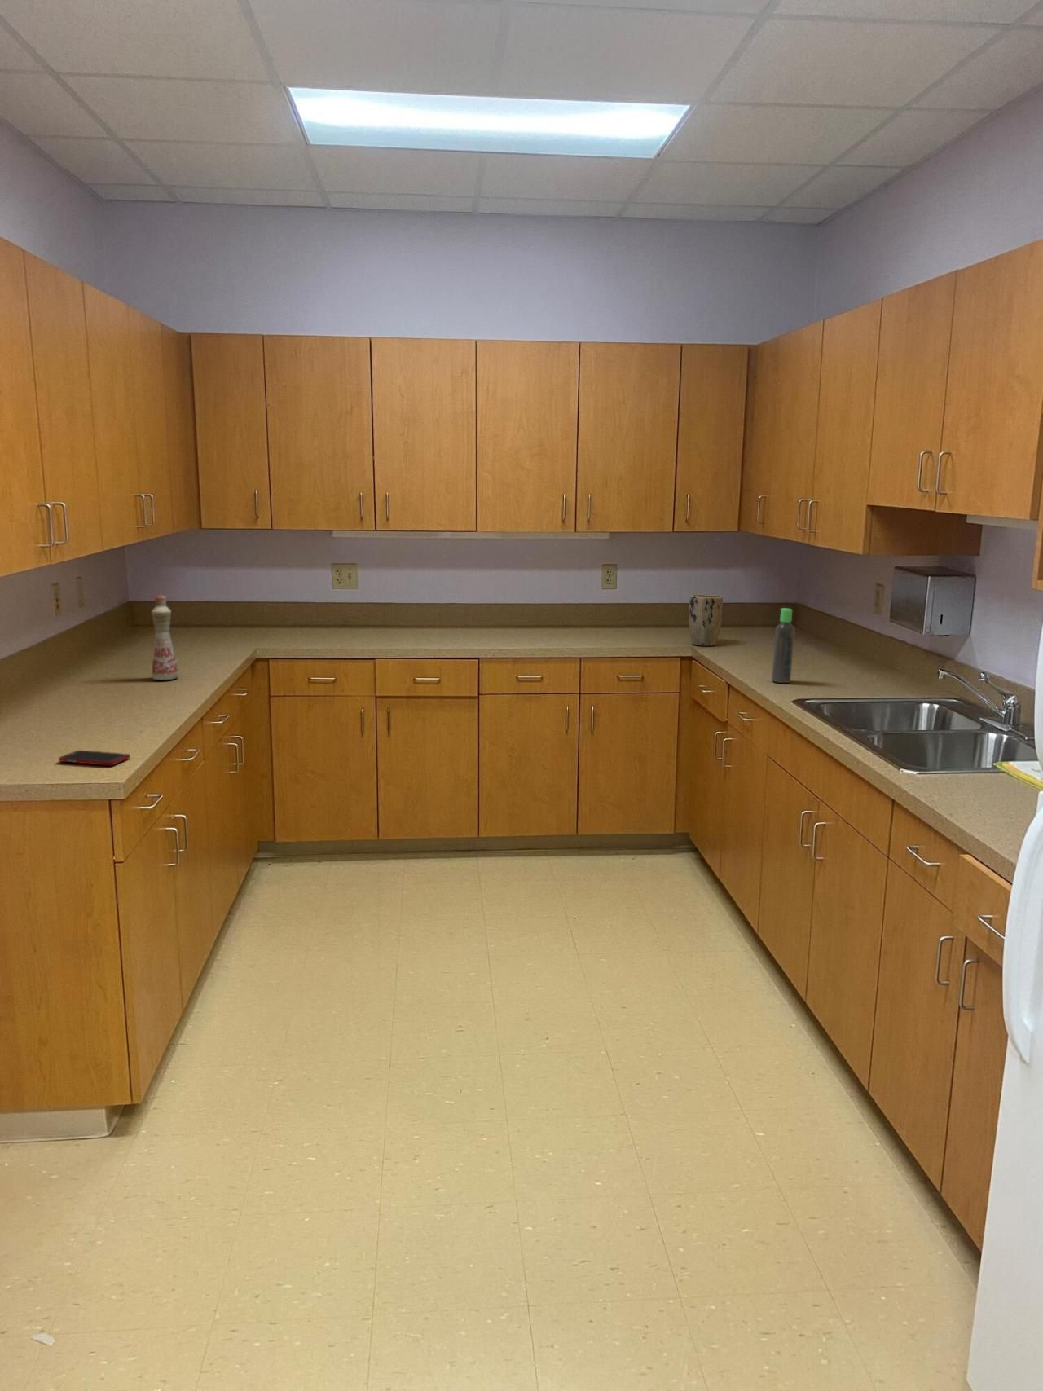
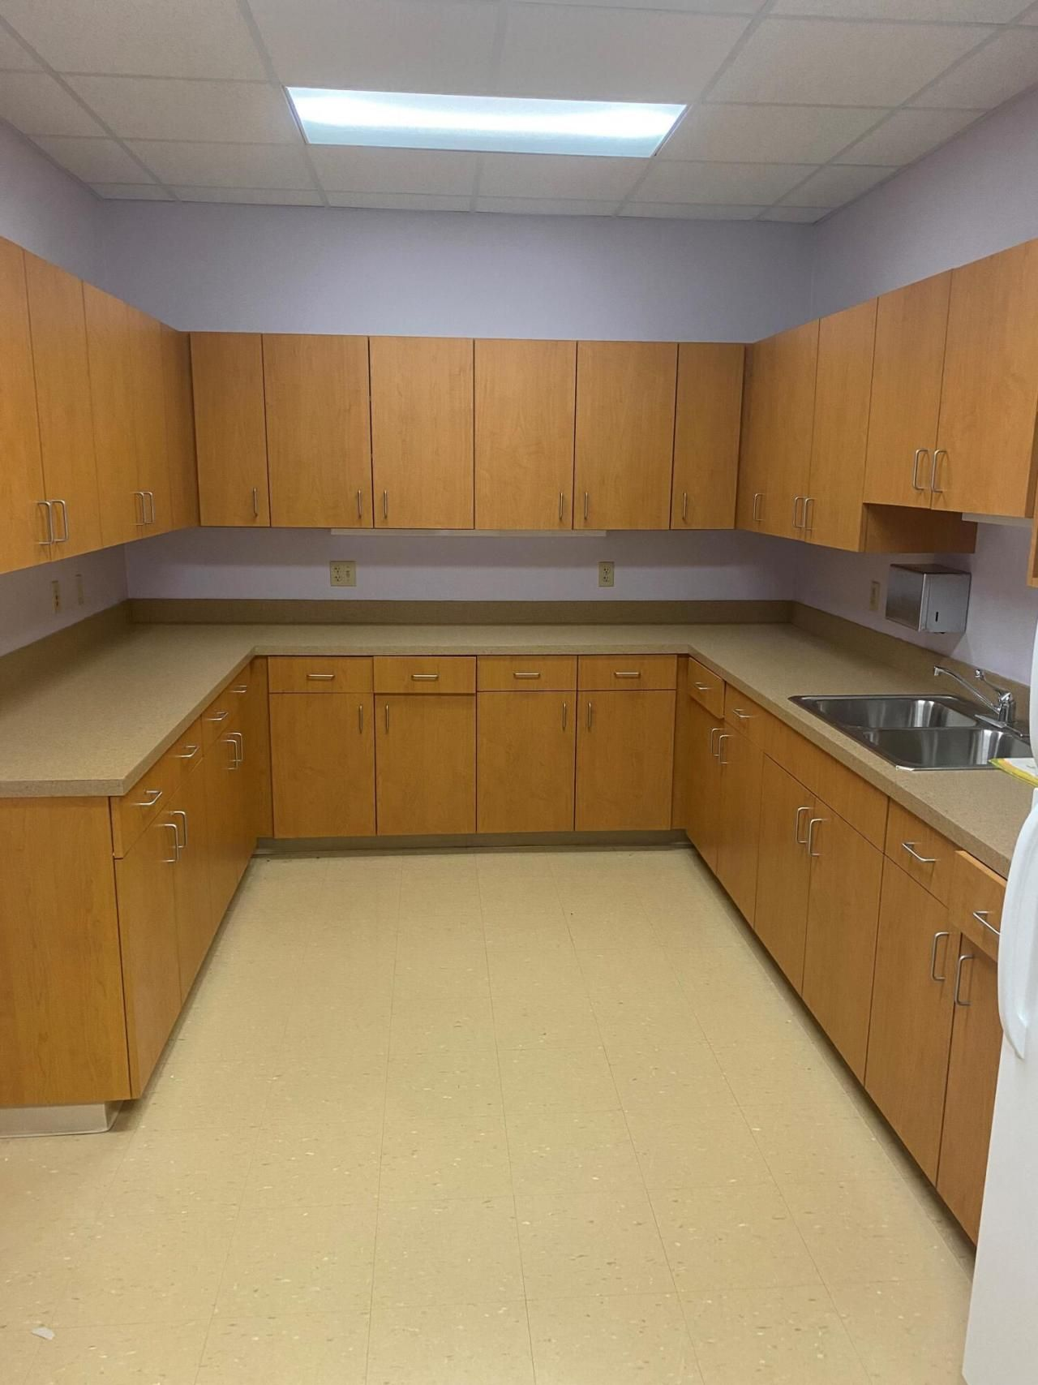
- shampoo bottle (783, 645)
- bottle (163, 636)
- cell phone (94, 758)
- plant pot (704, 620)
